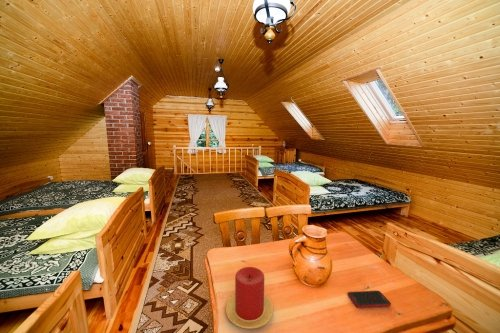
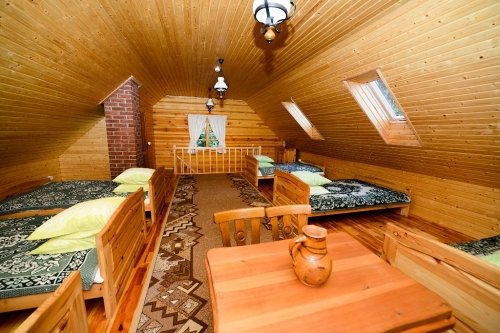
- candle (249, 293)
- cell phone (368, 298)
